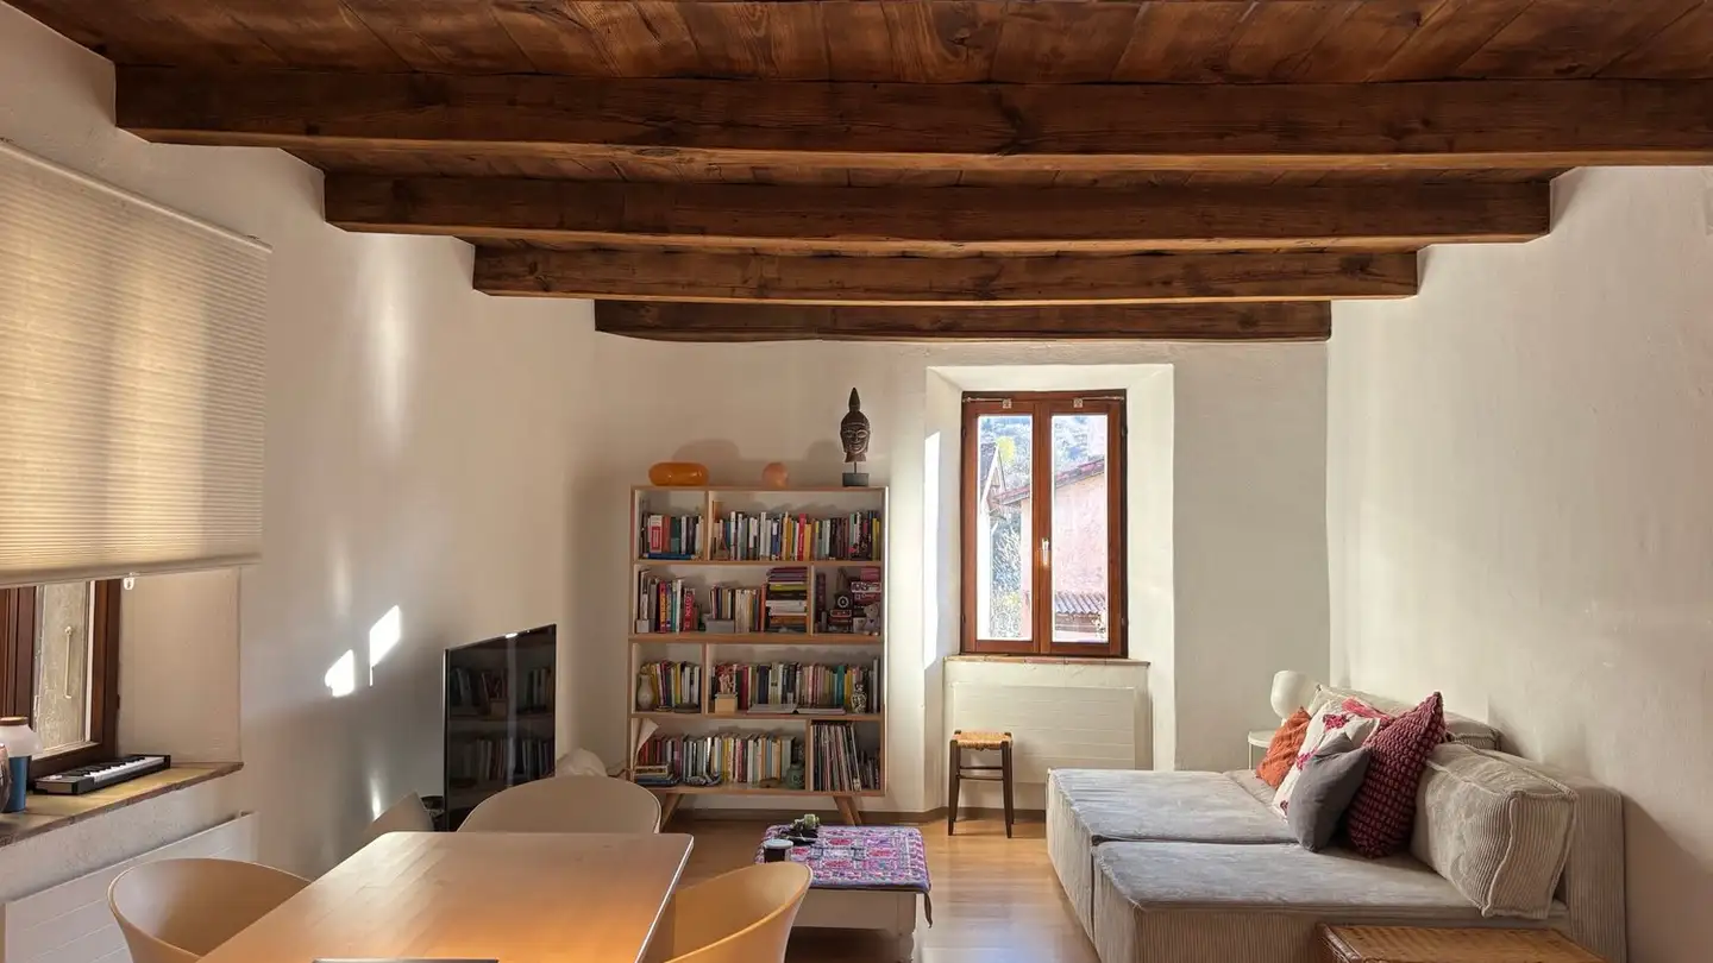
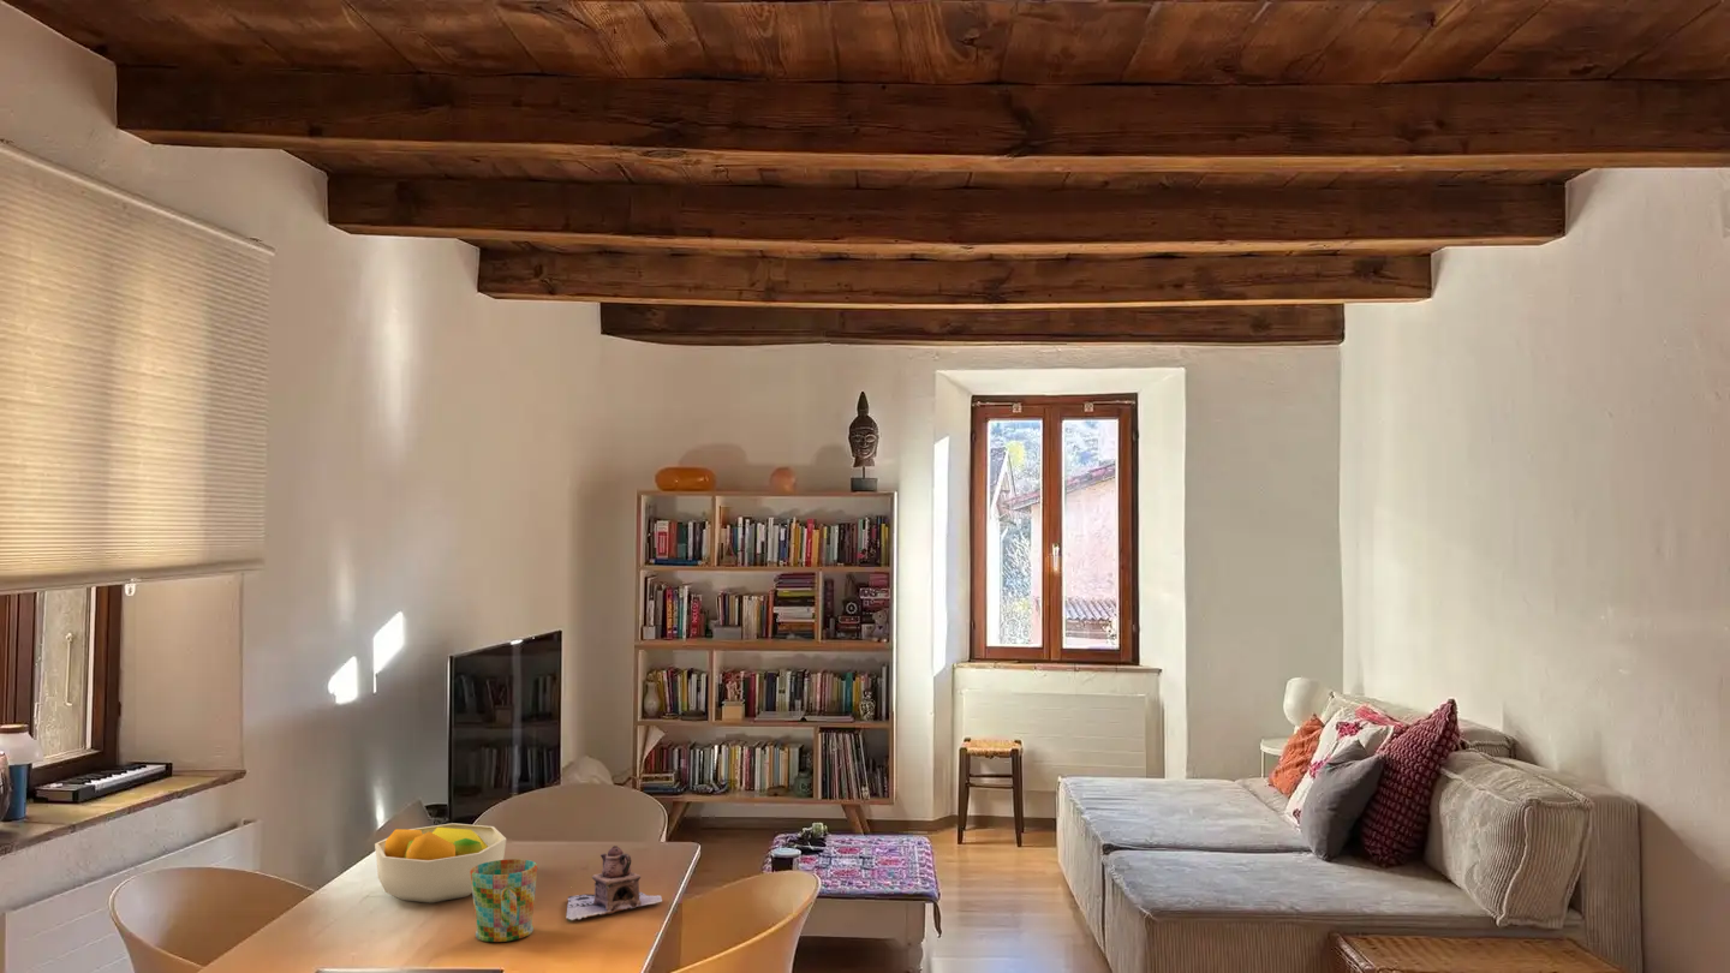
+ fruit bowl (441, 853)
+ mug (503, 902)
+ teapot (614, 876)
